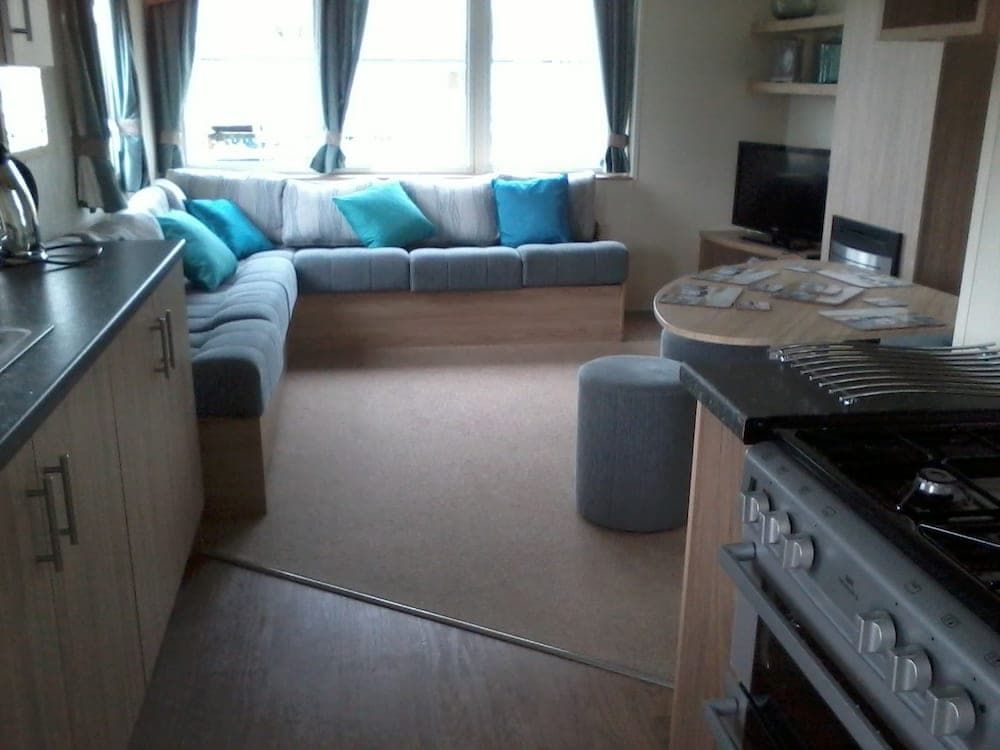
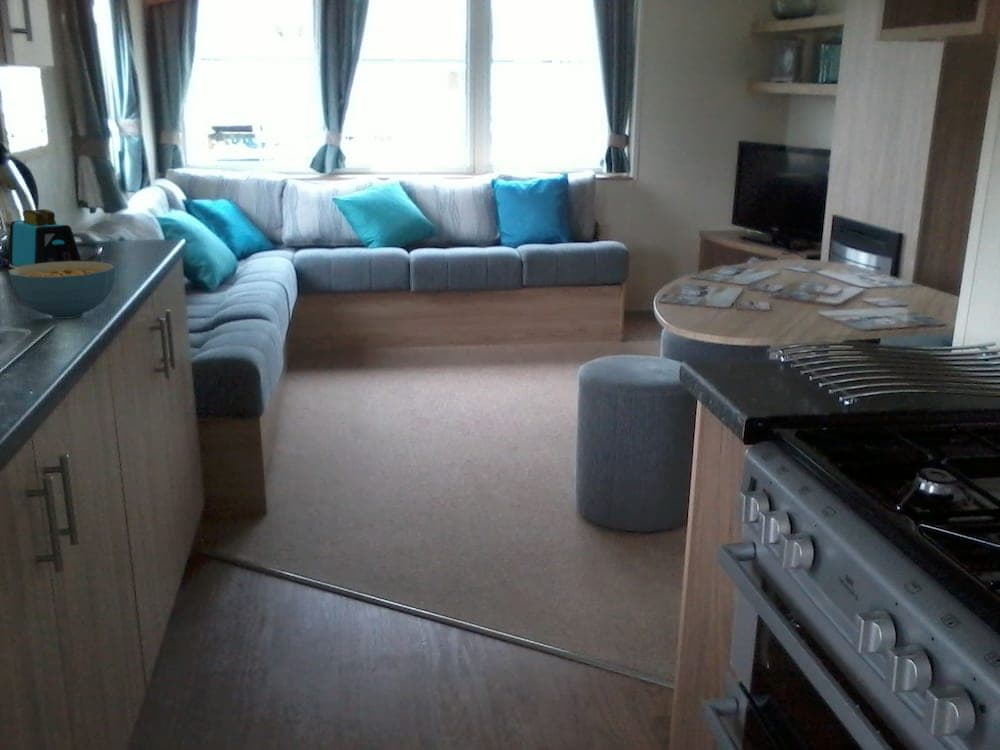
+ toaster (42, 243)
+ cereal bowl (64, 292)
